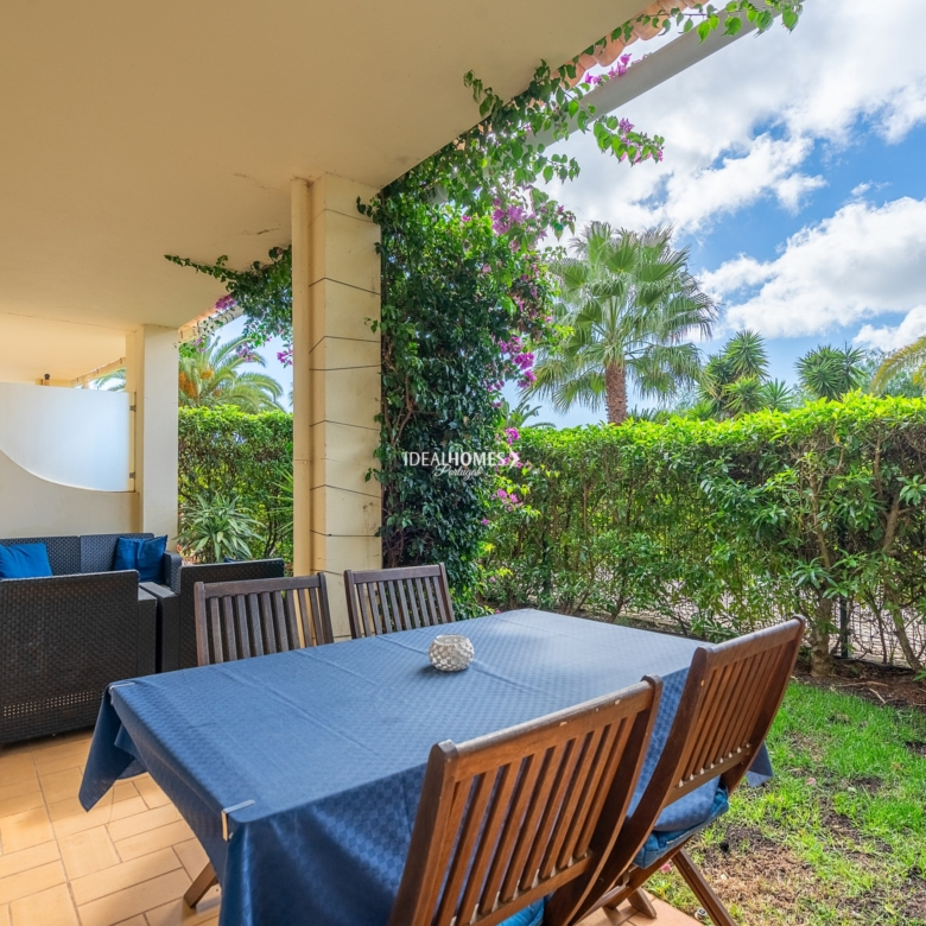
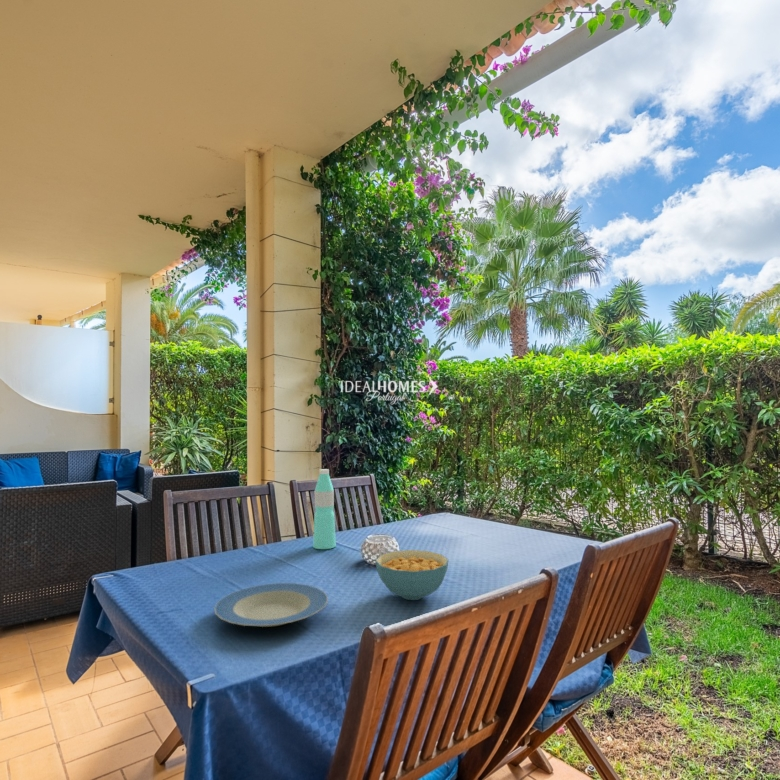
+ plate (272, 608)
+ water bottle (324, 507)
+ cereal bowl (412, 578)
